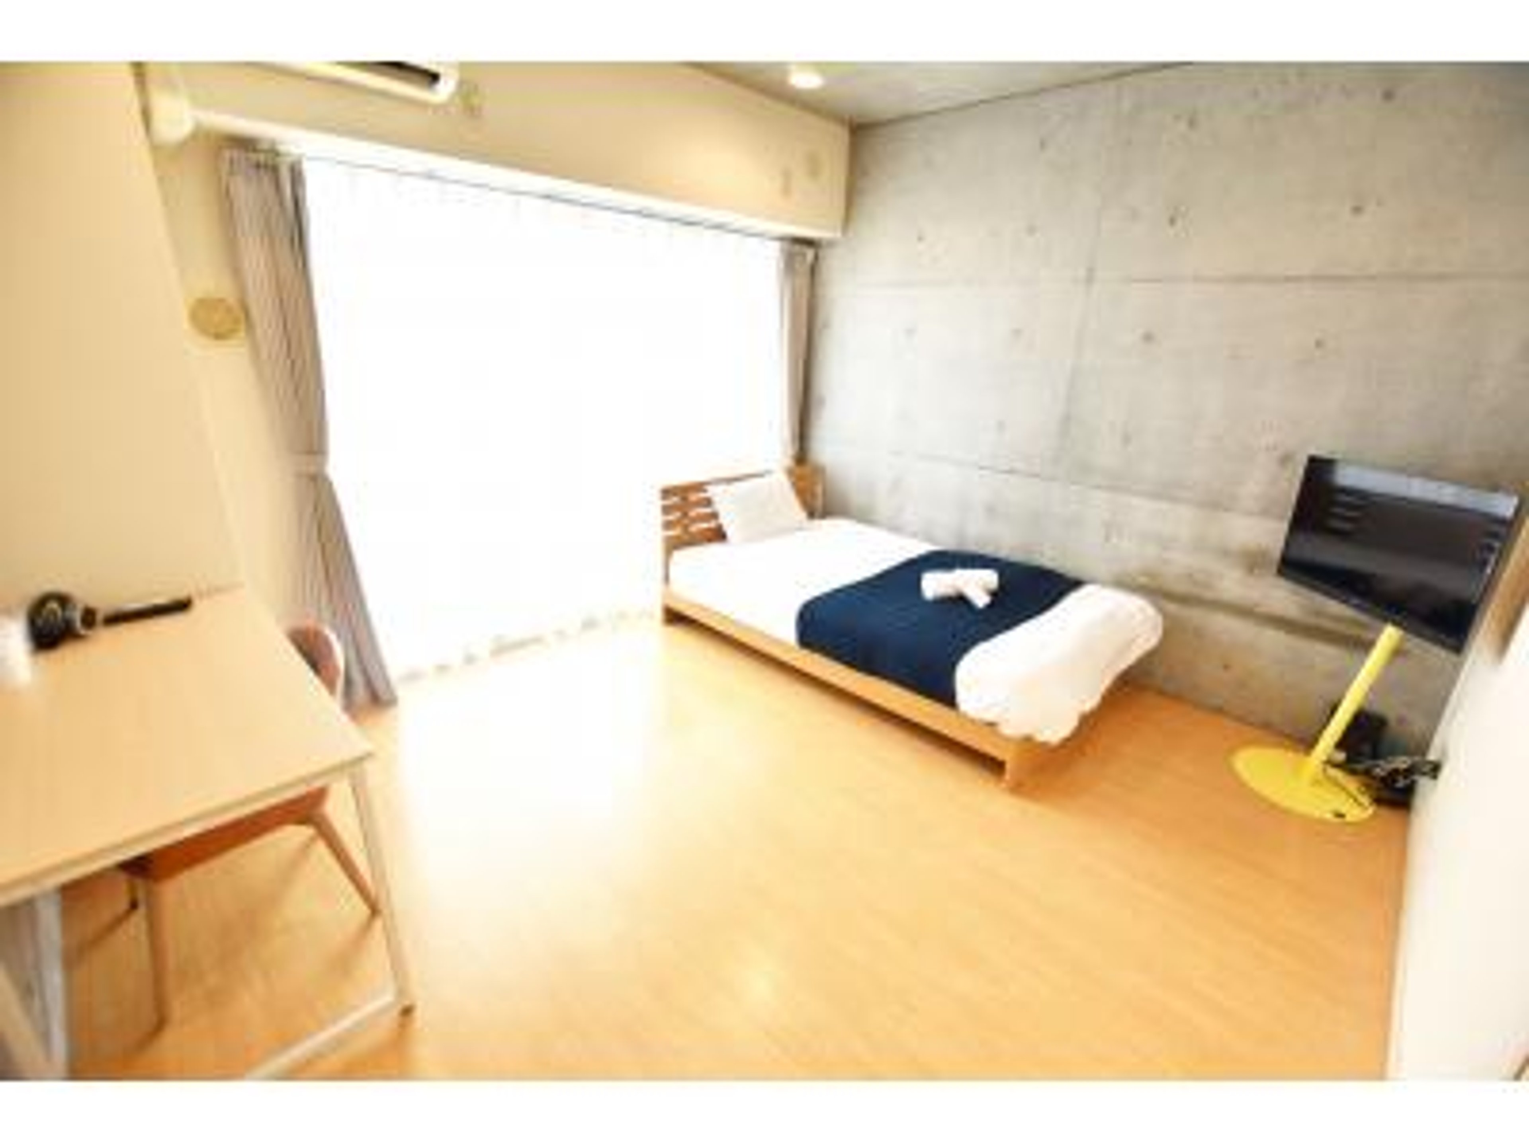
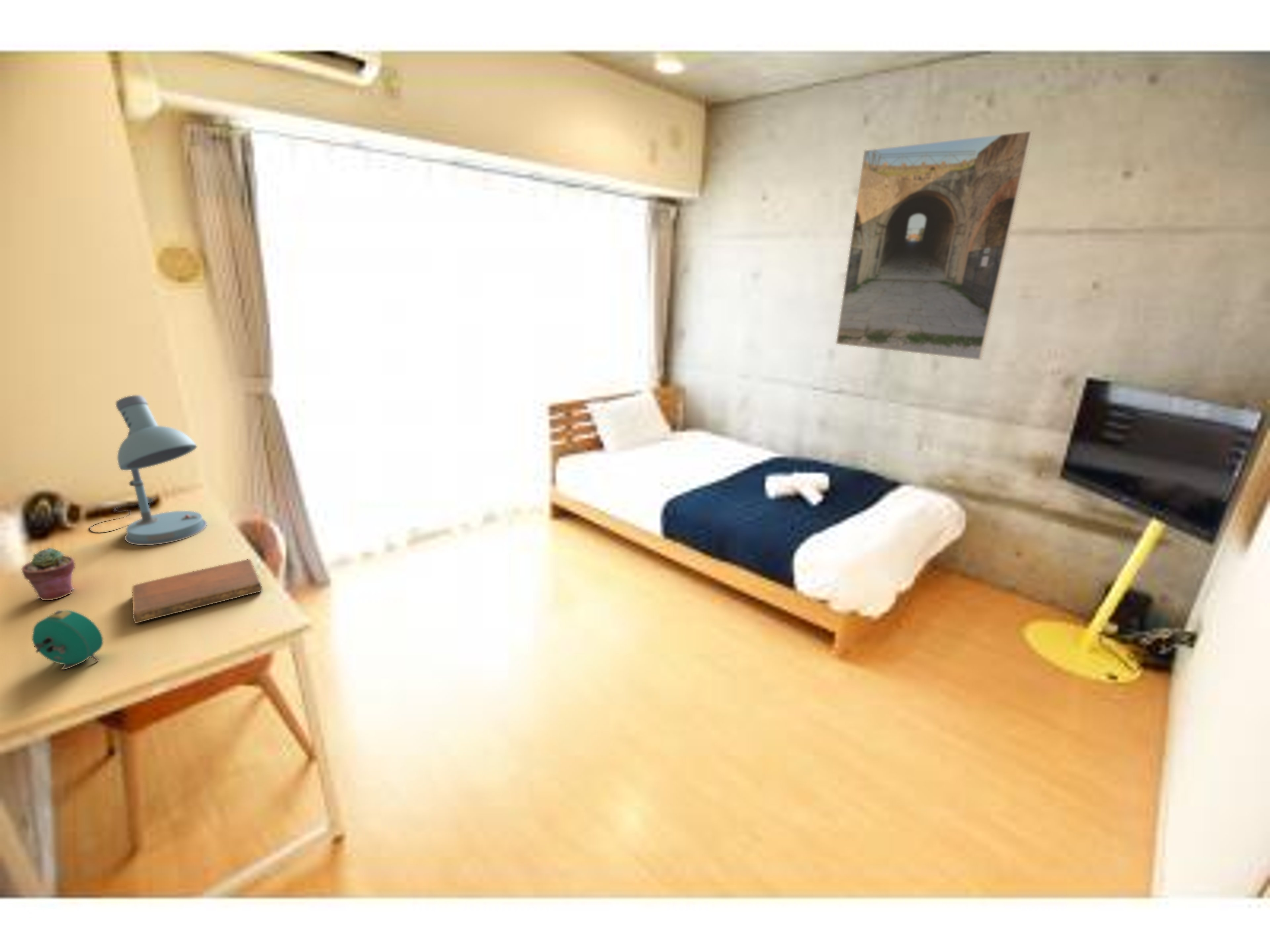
+ potted succulent (50, 572)
+ notebook (198, 588)
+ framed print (921, 252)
+ alarm clock (63, 639)
+ desk lamp (139, 459)
